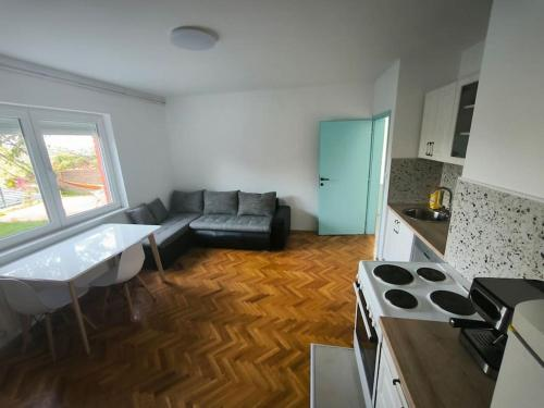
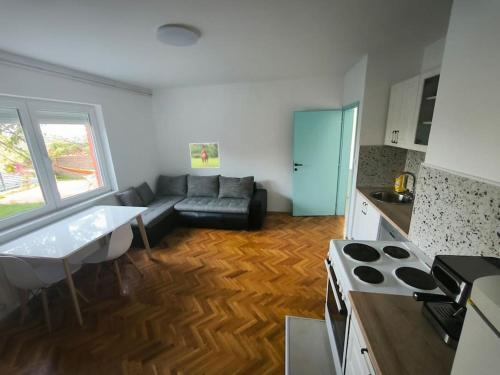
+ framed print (204, 155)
